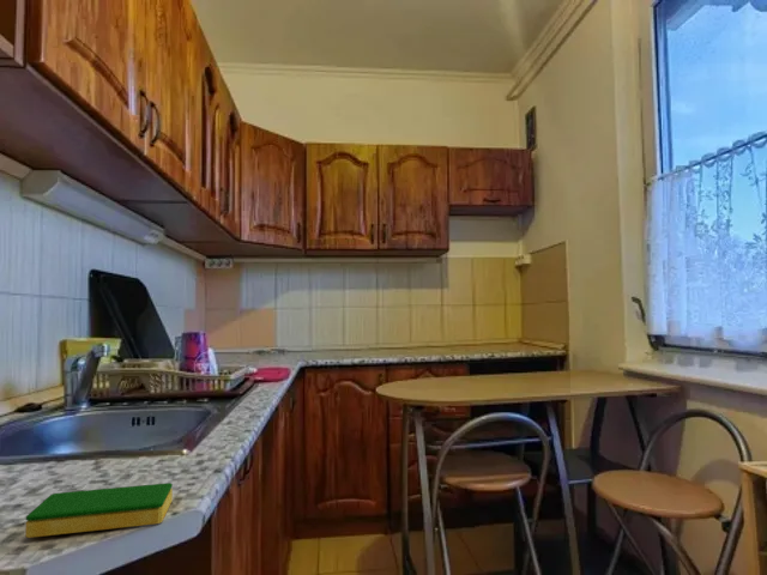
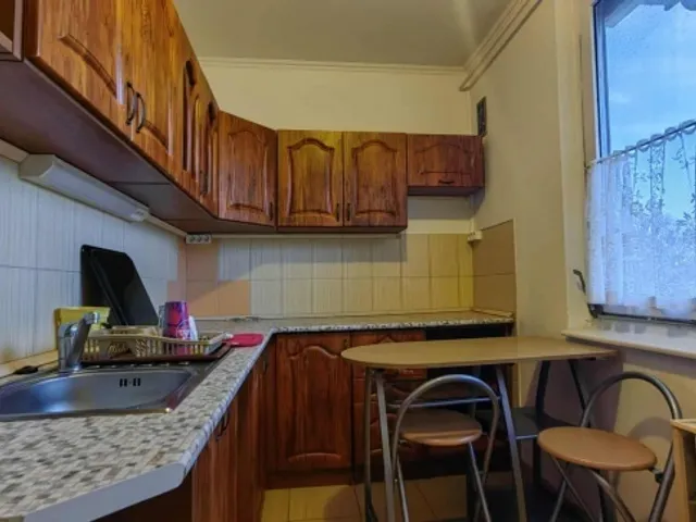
- dish sponge (104, 508)
